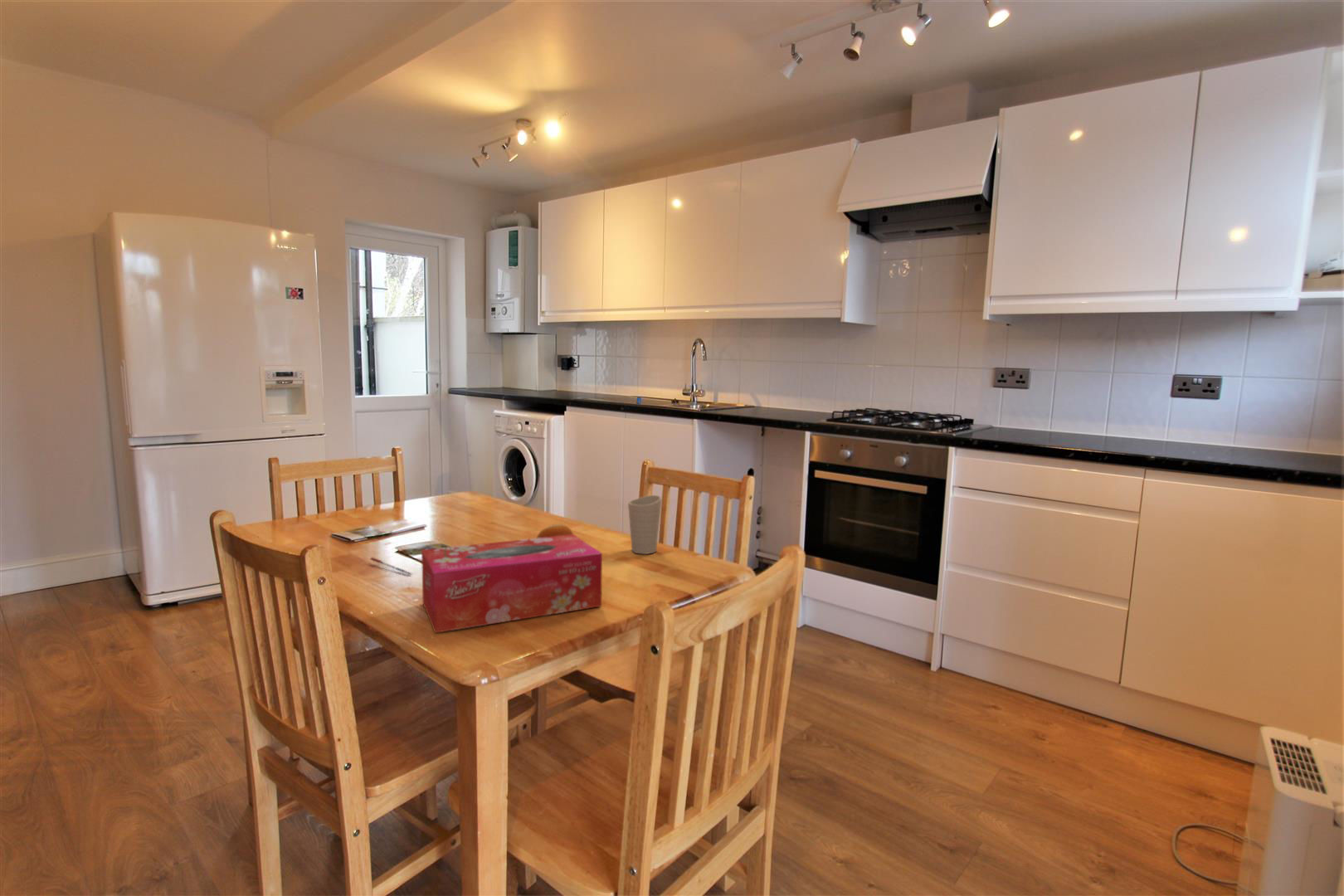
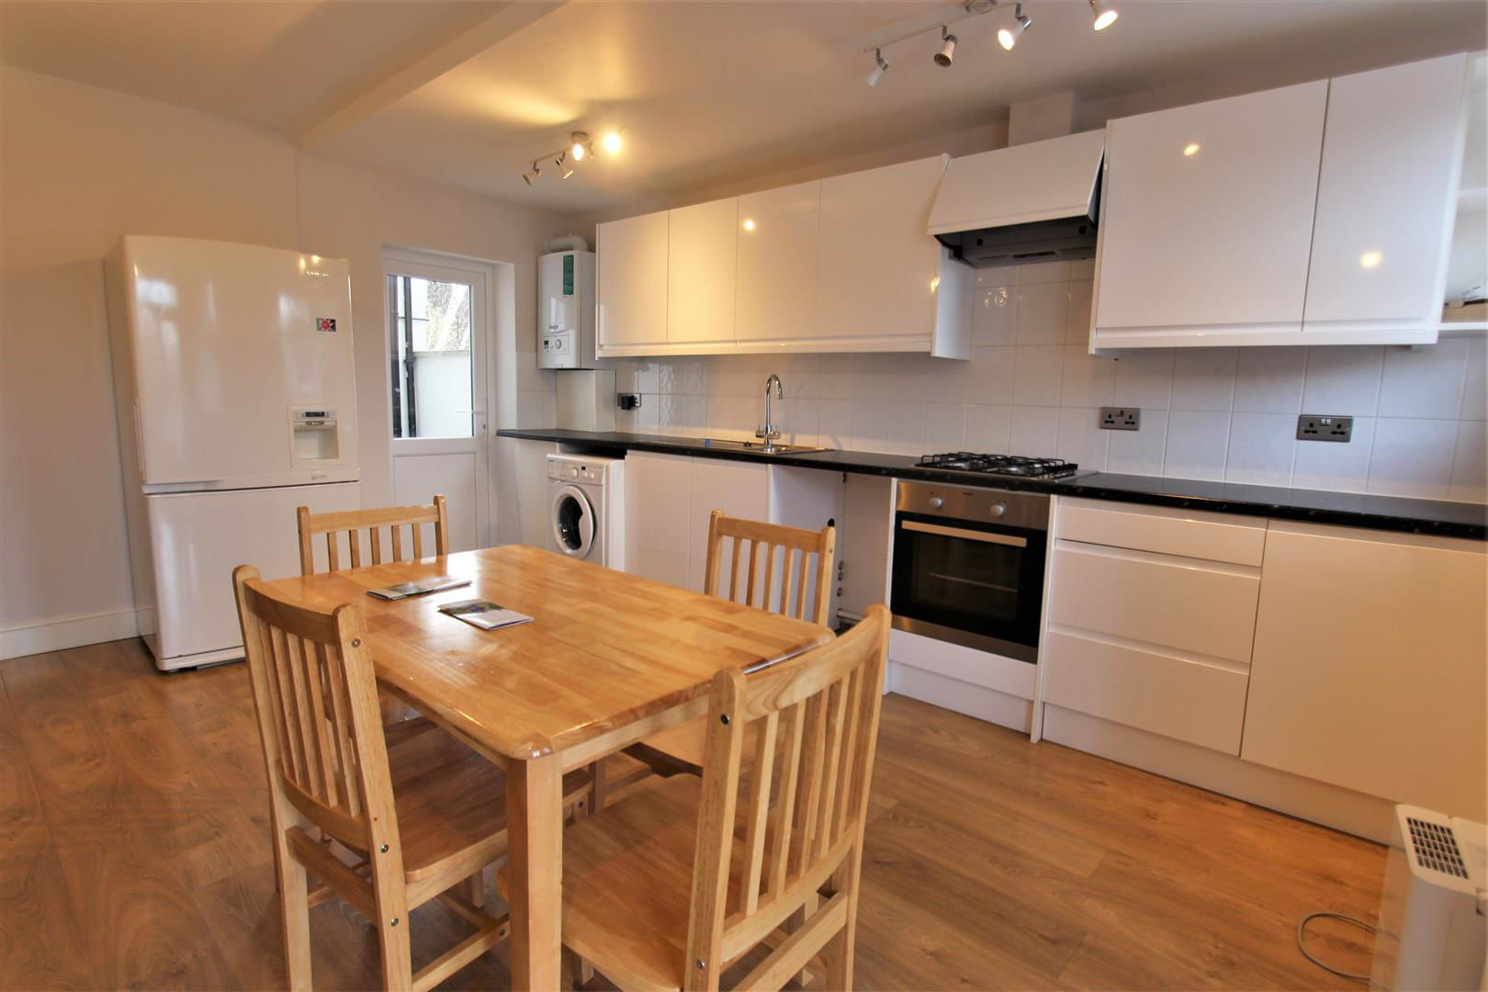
- fruit (553, 536)
- cup (645, 523)
- tissue box (512, 577)
- pen (391, 566)
